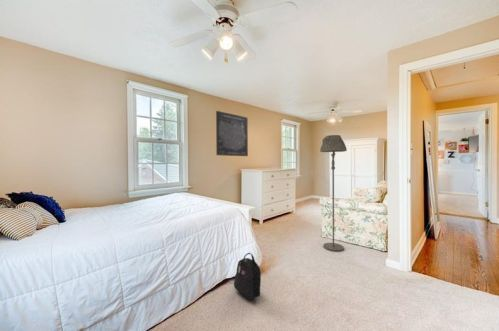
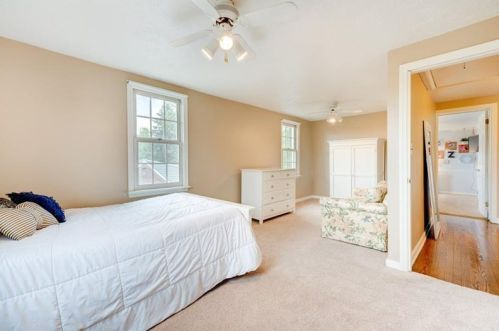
- wall art (233, 135)
- floor lamp (333, 191)
- backpack (247, 274)
